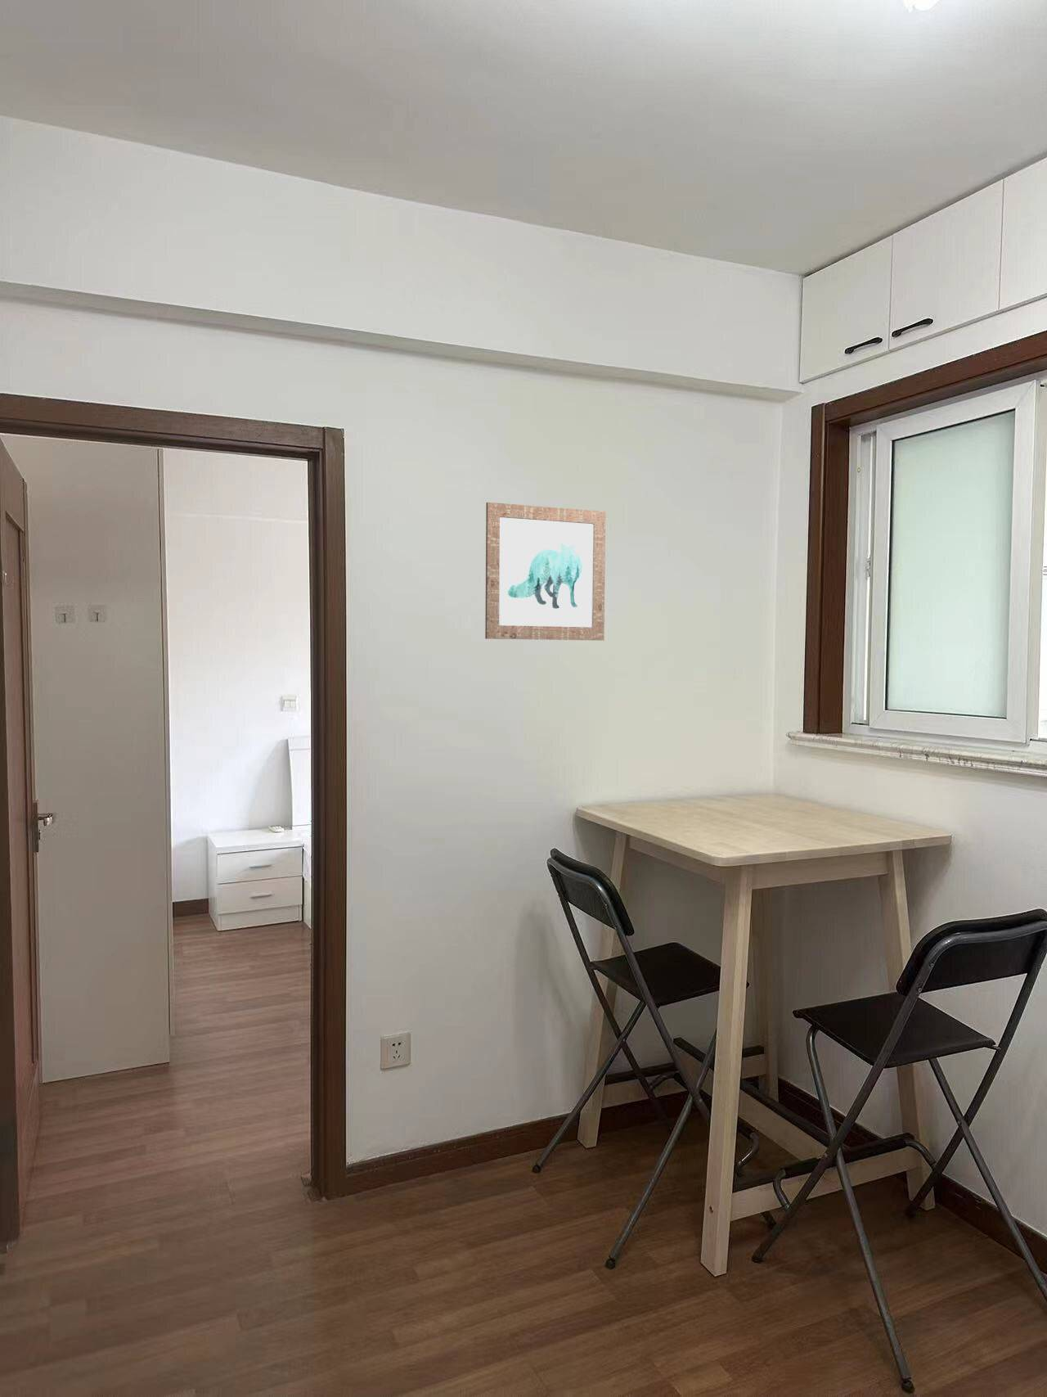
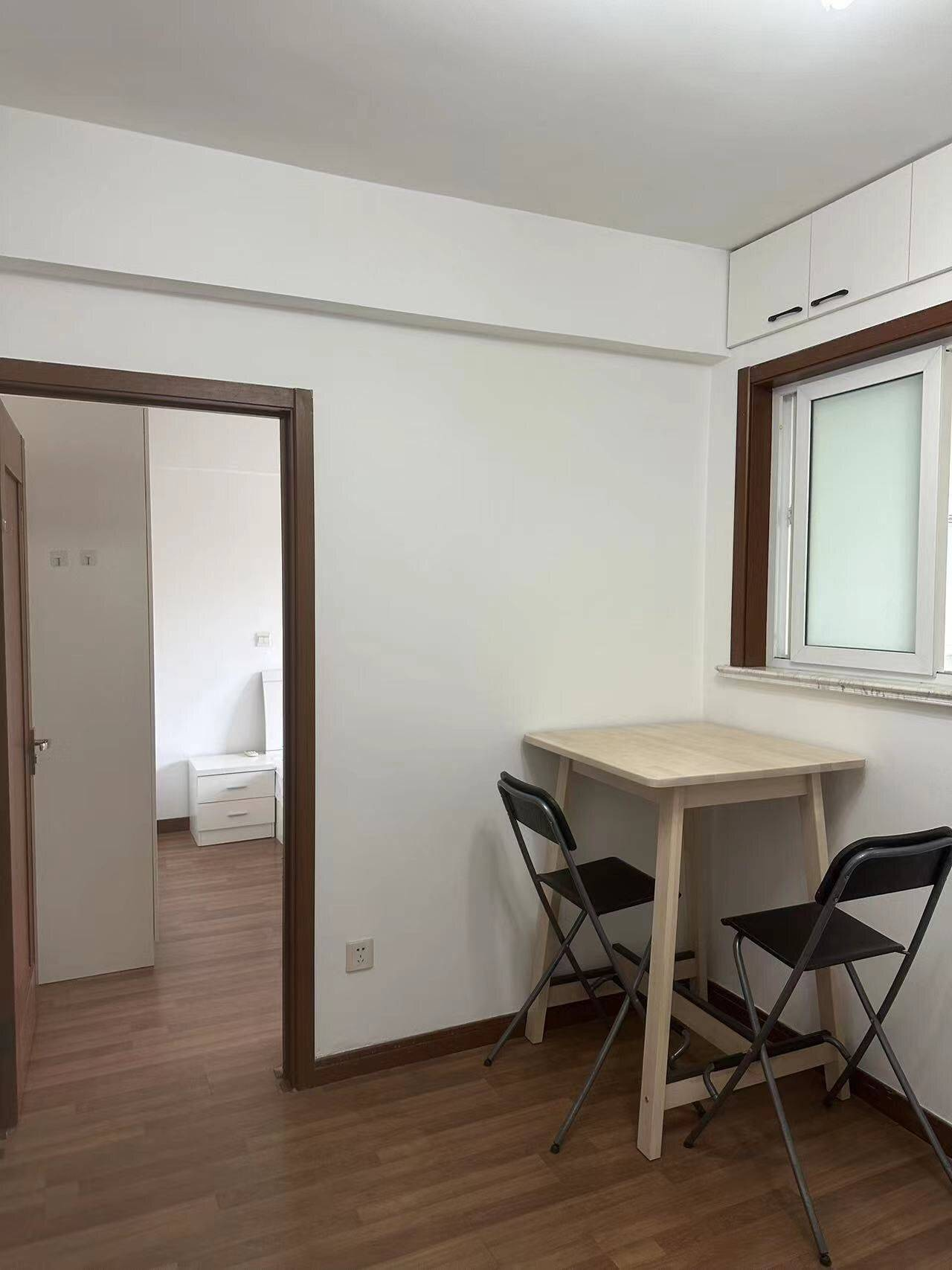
- wall art (547, 574)
